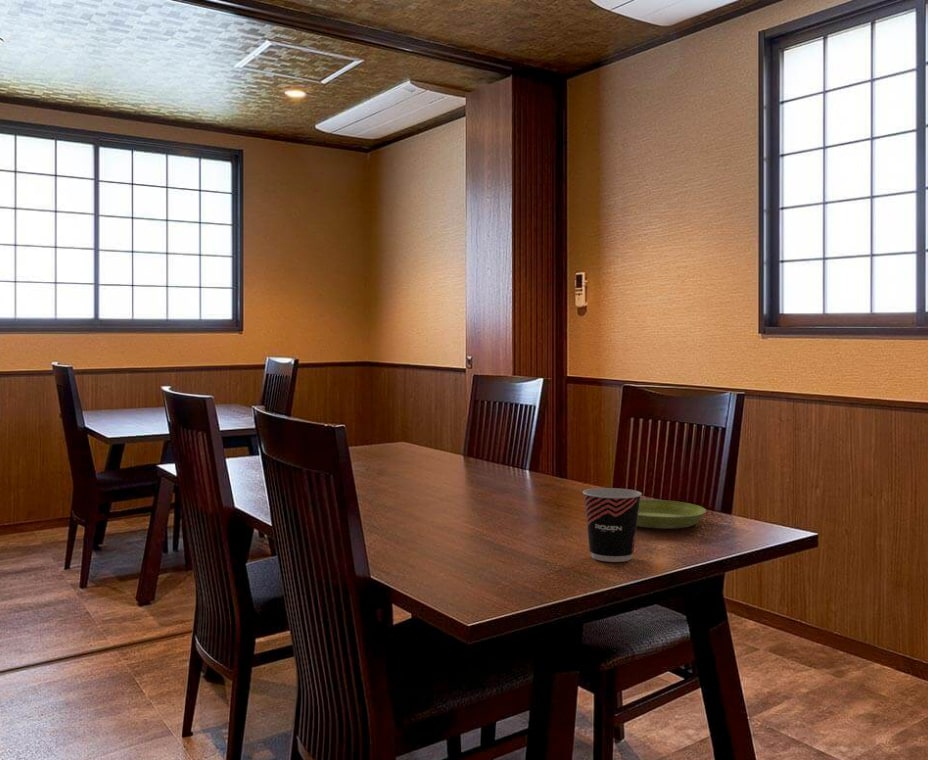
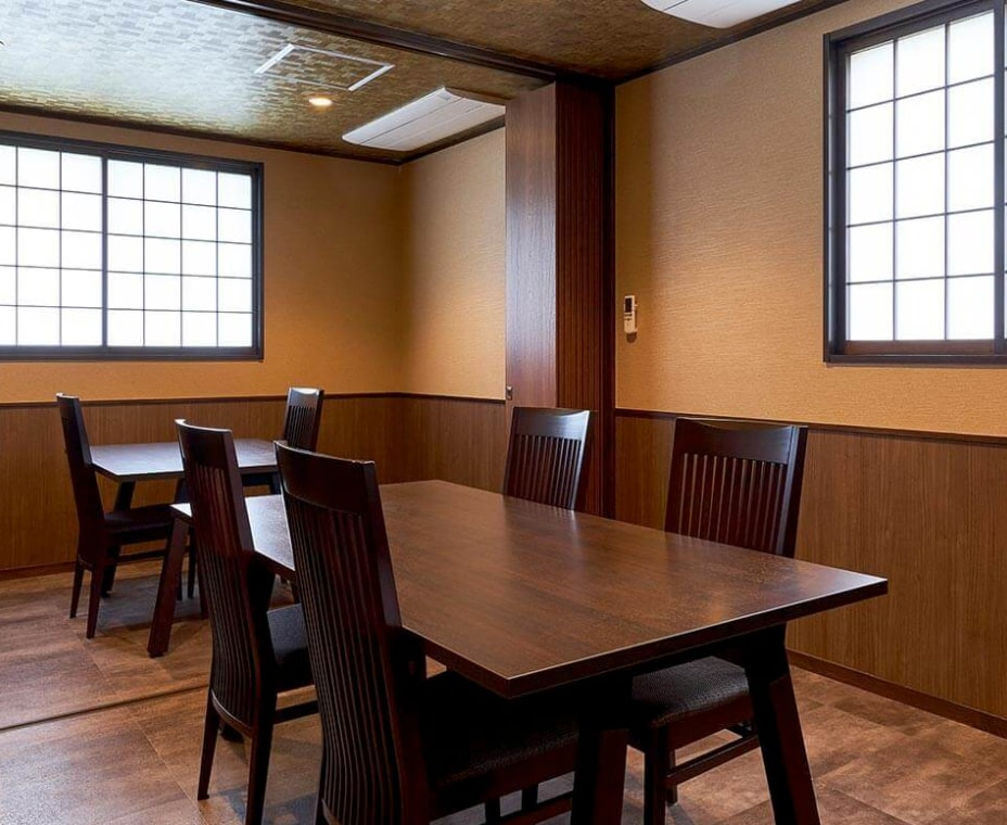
- cup (611, 524)
- saucer (656, 514)
